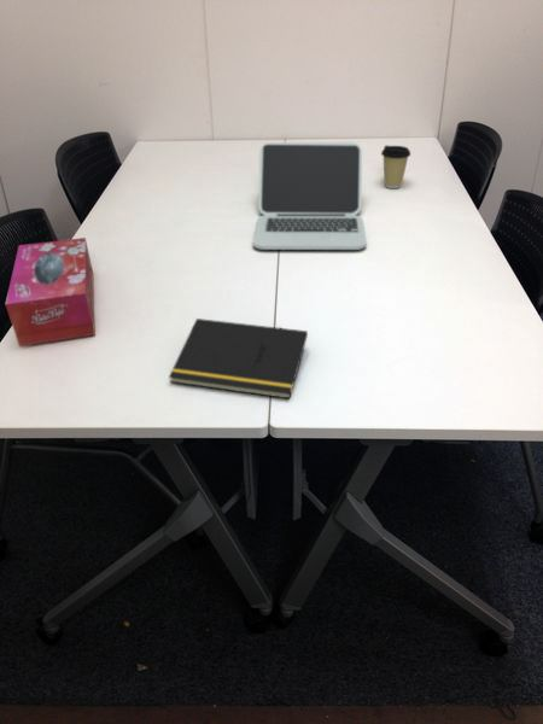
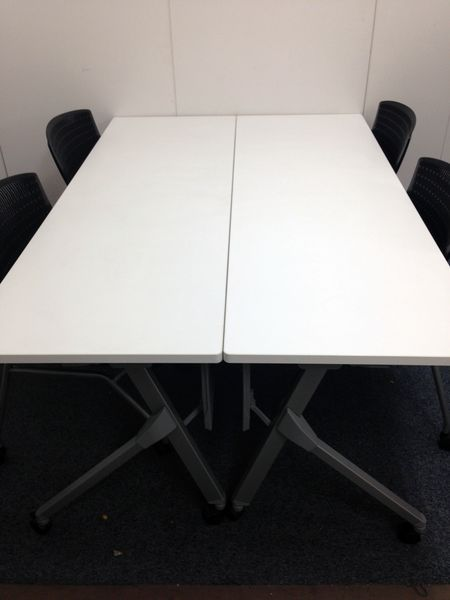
- laptop (309, 192)
- tissue box (54, 287)
- notepad (240, 355)
- coffee cup (395, 167)
